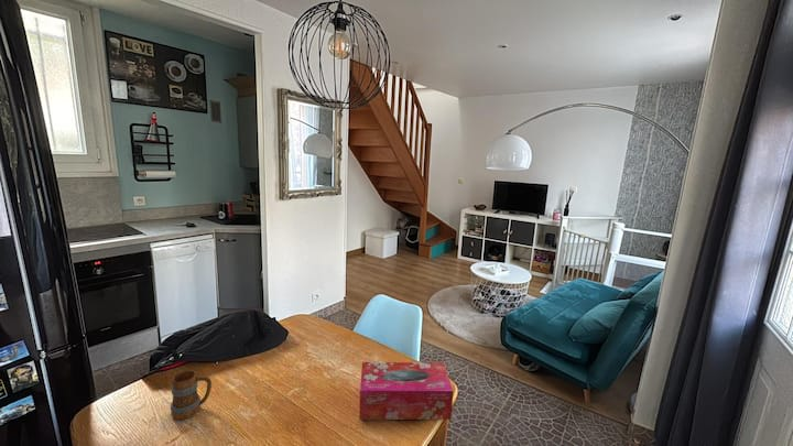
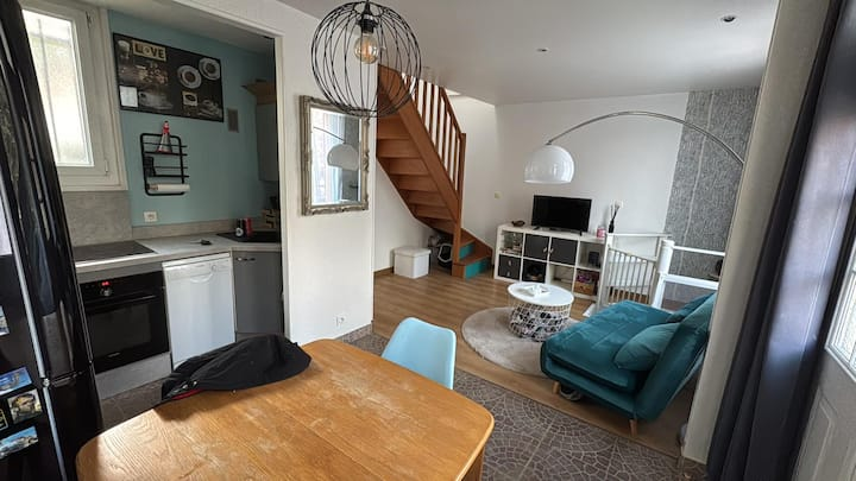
- tissue box (404, 389)
- mug (191, 391)
